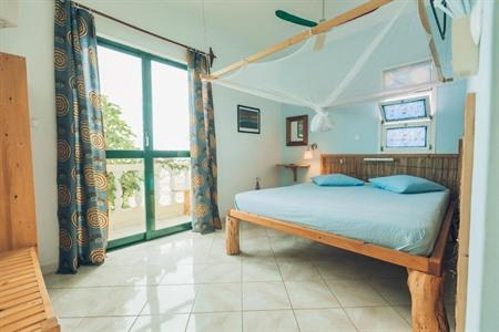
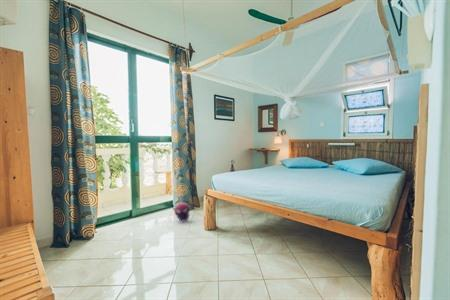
+ plush toy (182, 211)
